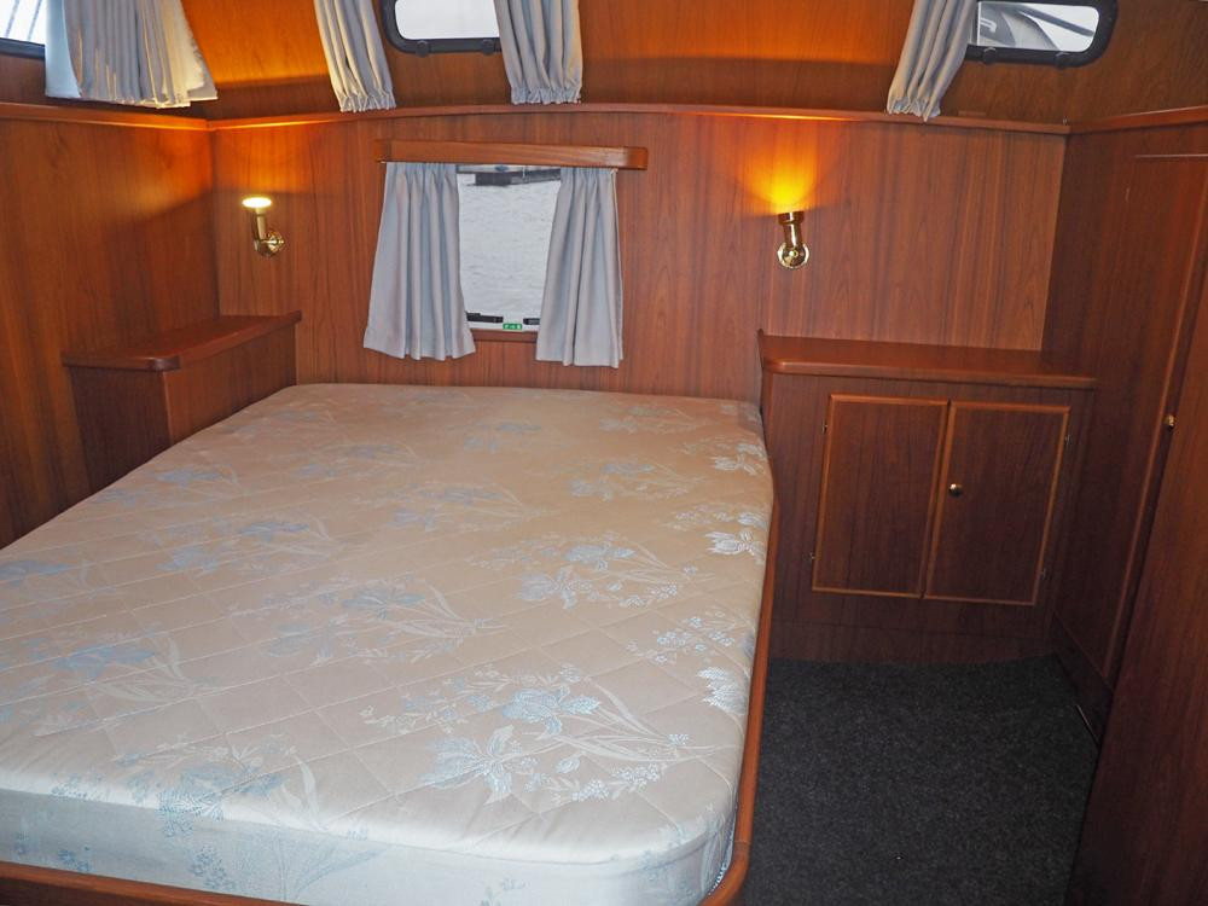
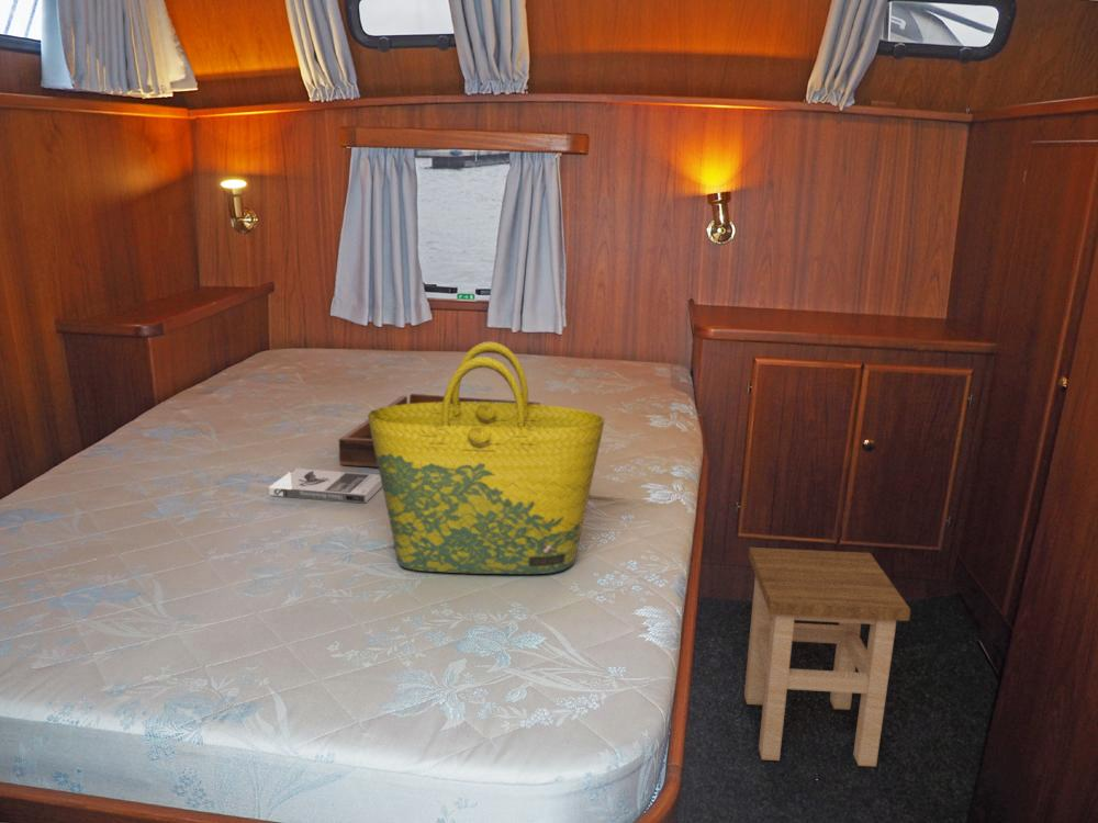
+ book (328, 485)
+ serving tray (441, 402)
+ tote bag (486, 454)
+ stool (818, 642)
